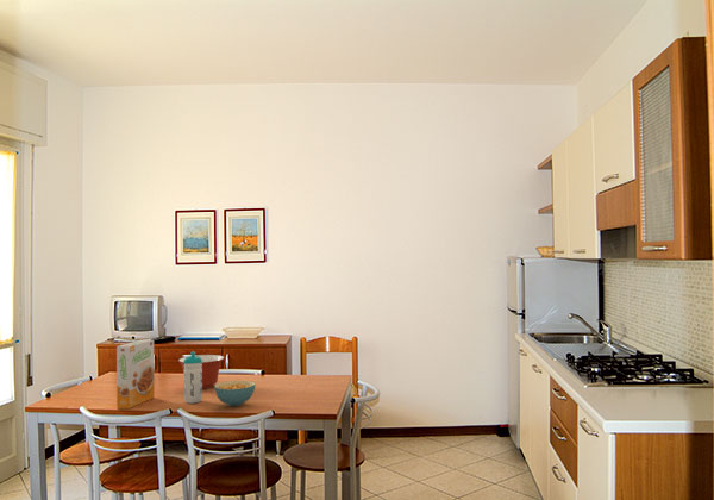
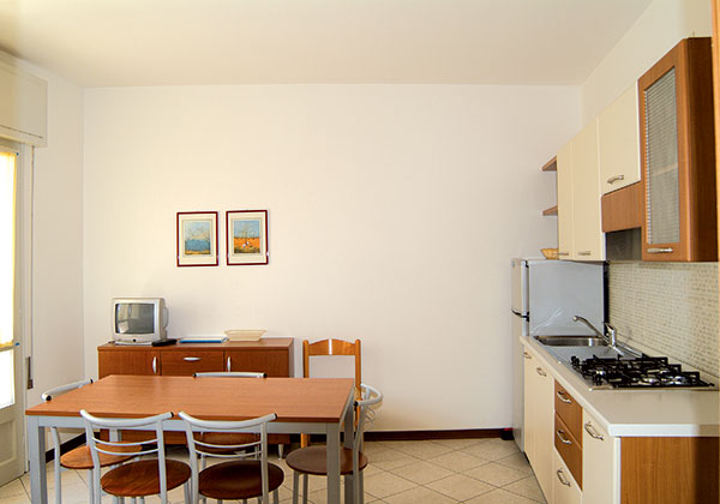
- water bottle (193, 376)
- cereal box (136, 373)
- mixing bowl (202, 371)
- cereal bowl (234, 394)
